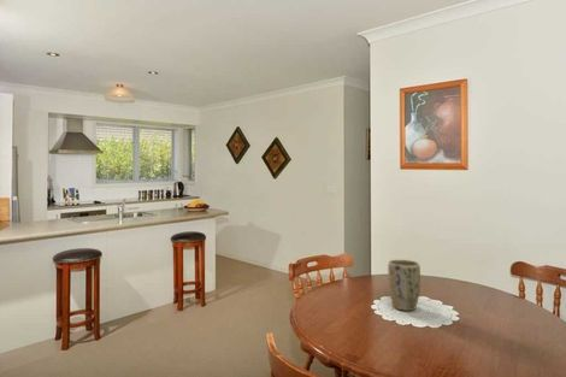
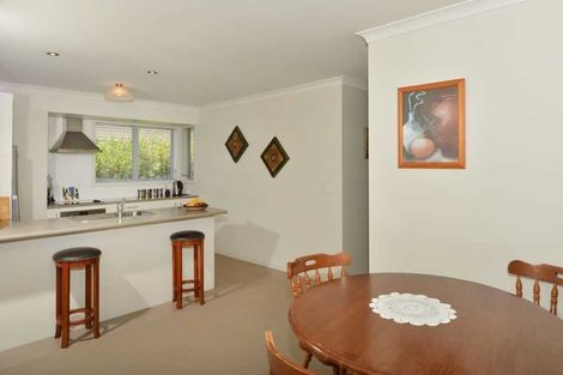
- plant pot (403, 284)
